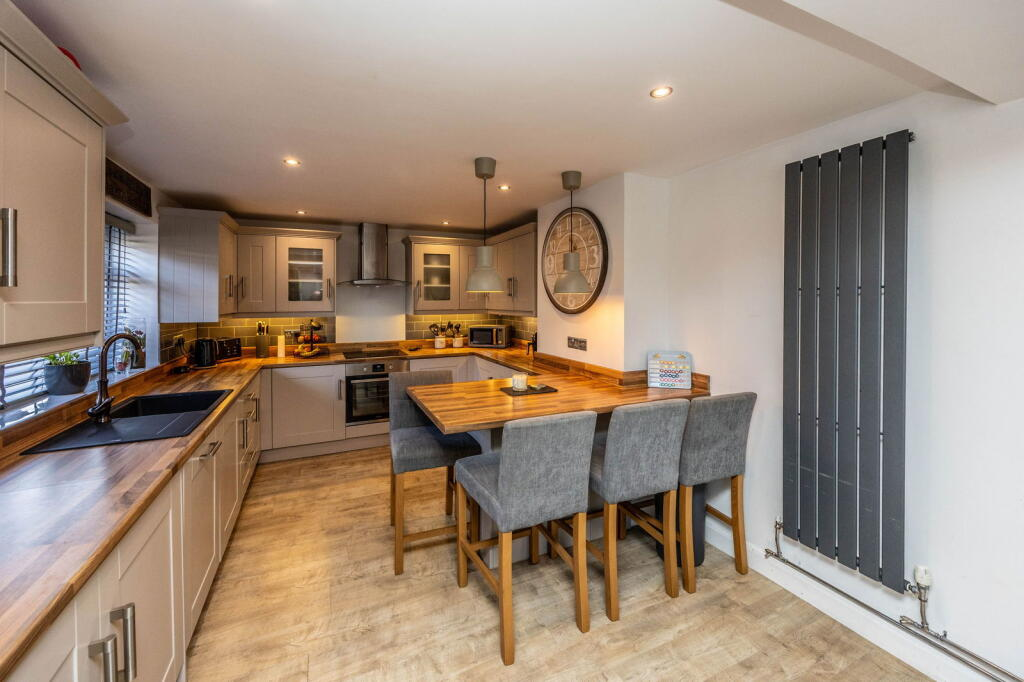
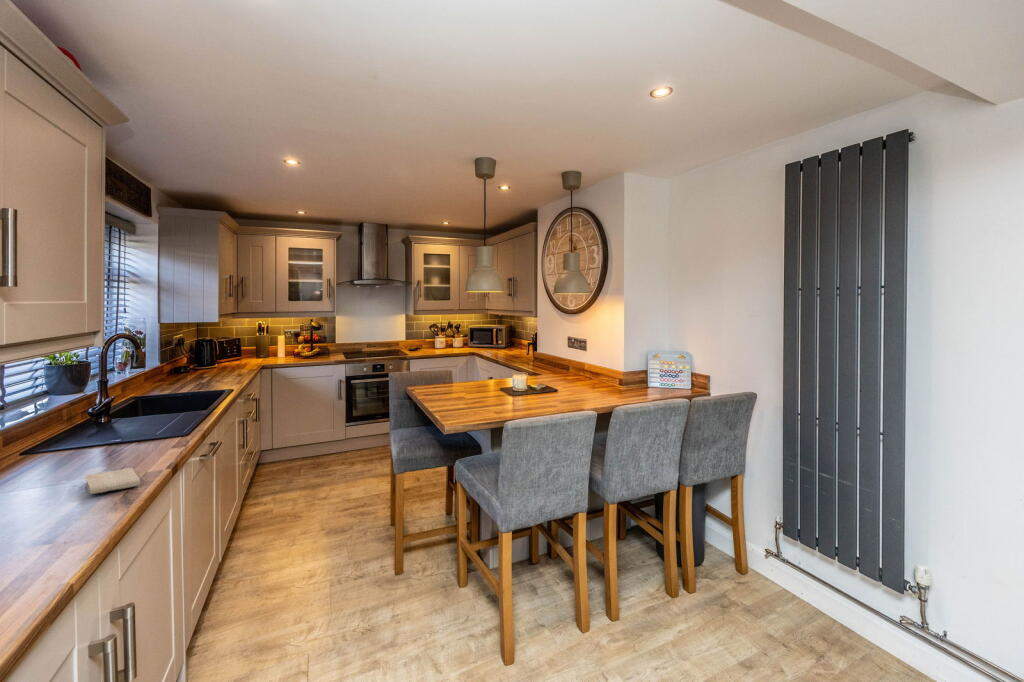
+ washcloth (112, 479)
